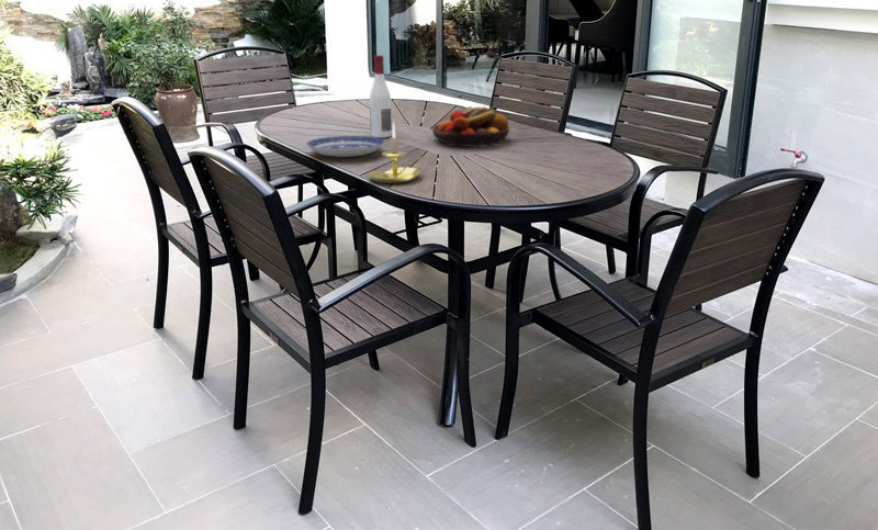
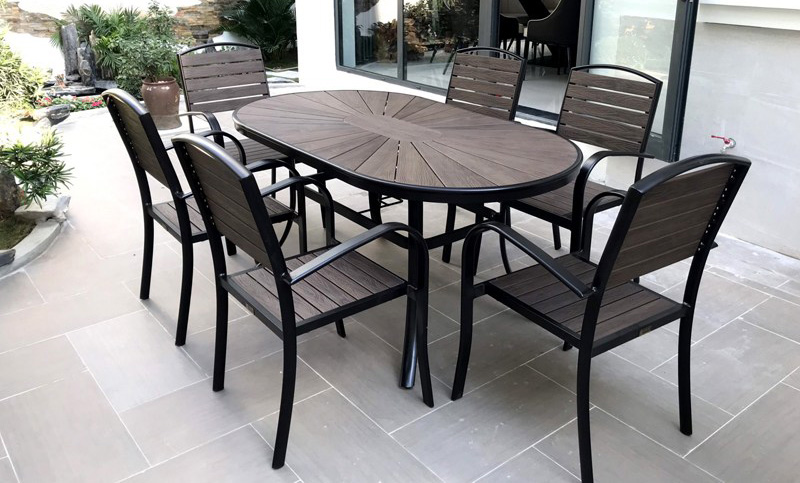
- plate (346, 147)
- fruit bowl (470, 124)
- candle holder (397, 149)
- alcohol (380, 97)
